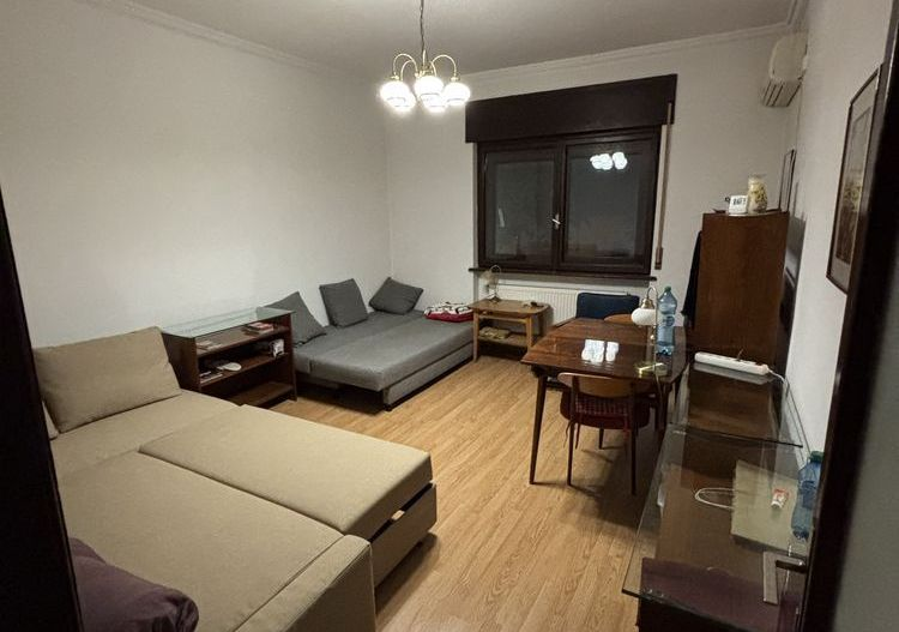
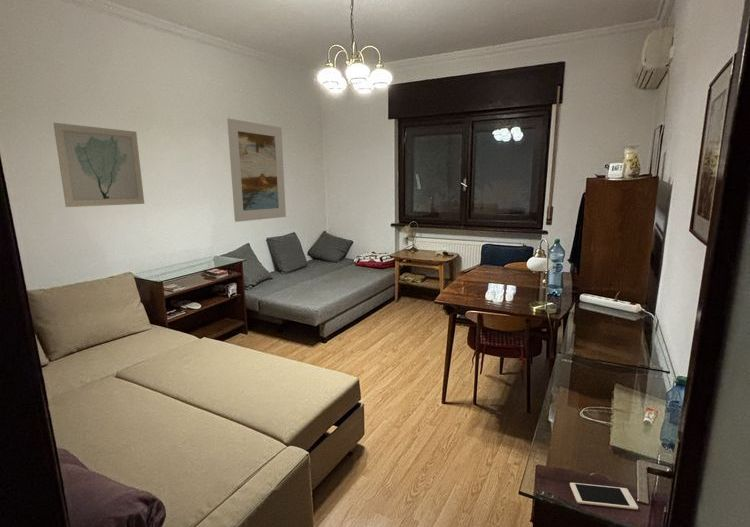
+ wall art (103, 167)
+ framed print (259, 172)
+ cell phone (602, 495)
